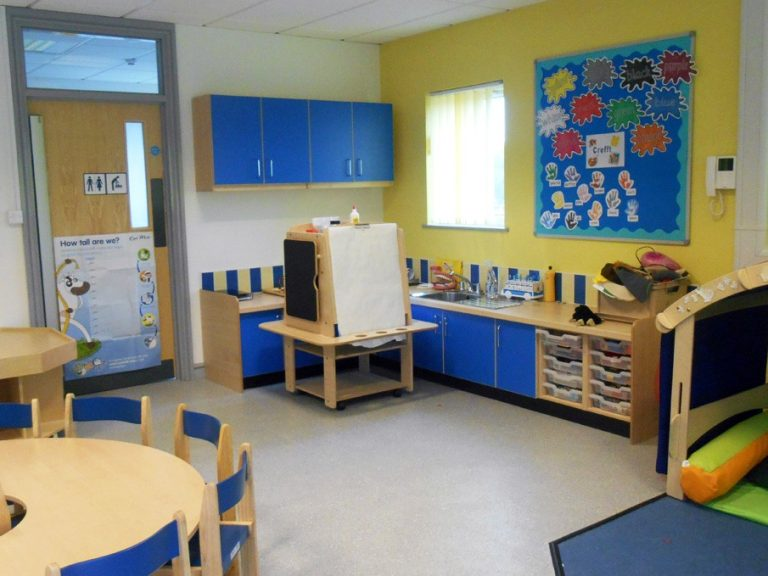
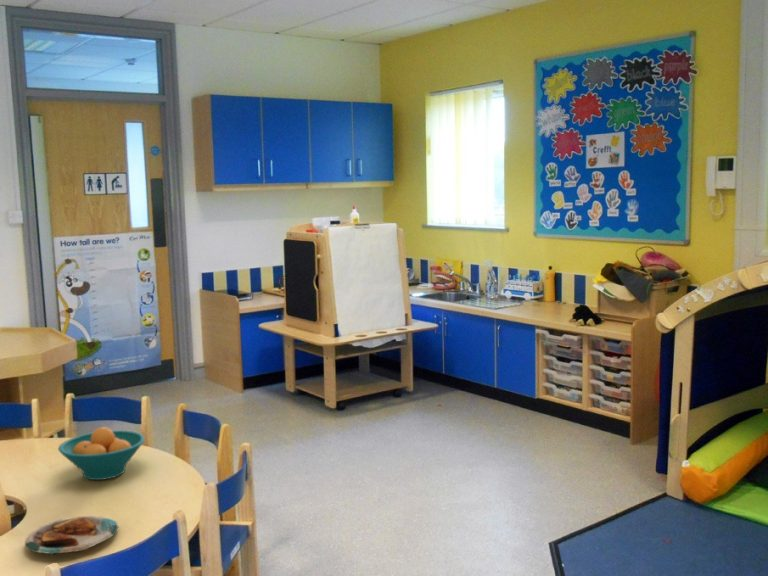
+ fruit bowl (102, 451)
+ plate (72, 535)
